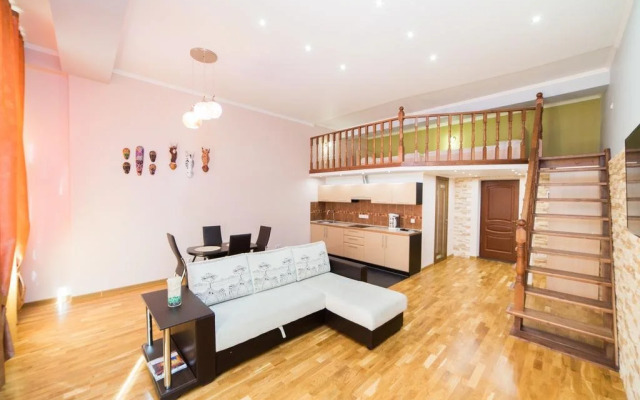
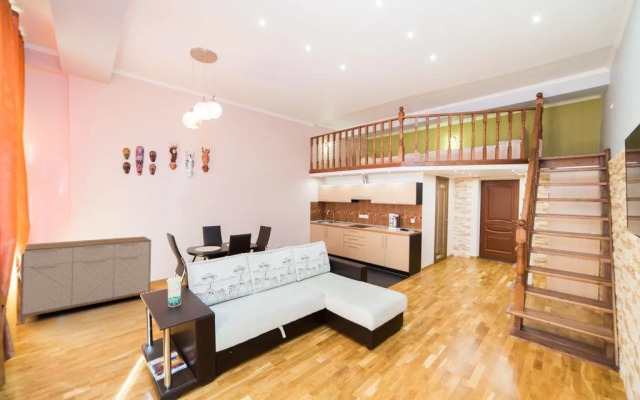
+ sideboard (92, 273)
